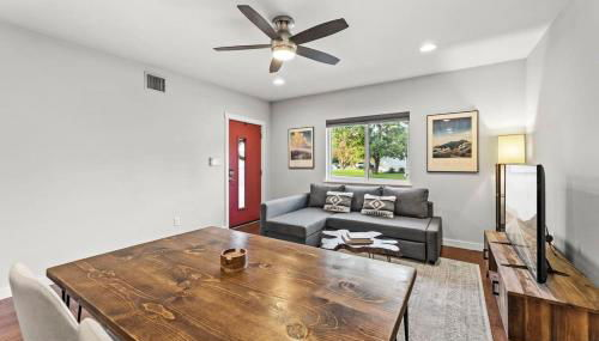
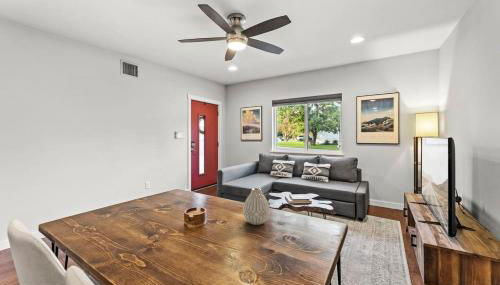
+ vase (256, 205)
